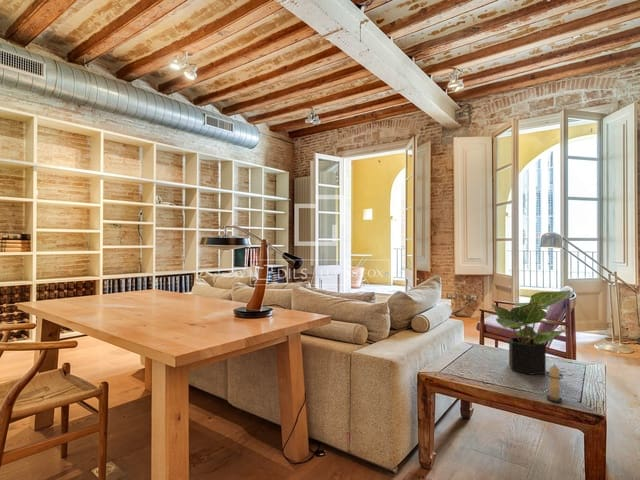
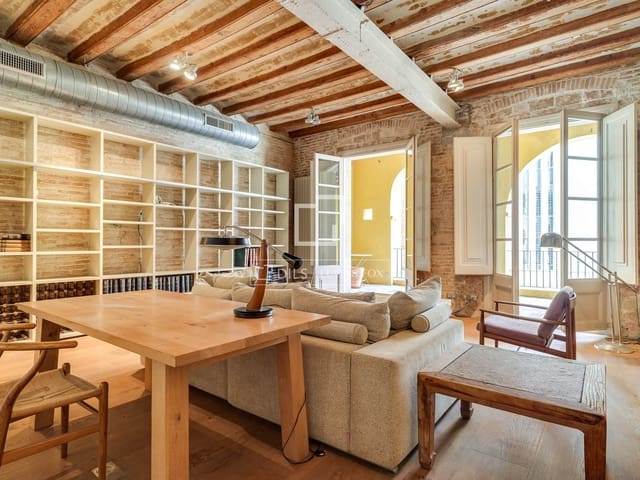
- candle (554, 381)
- potted plant (533, 330)
